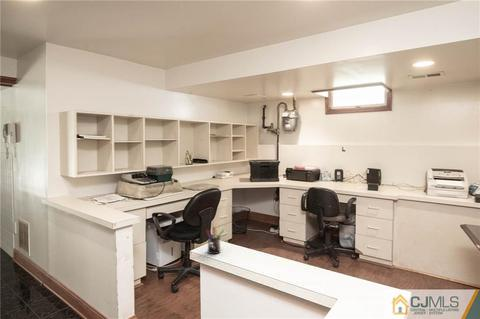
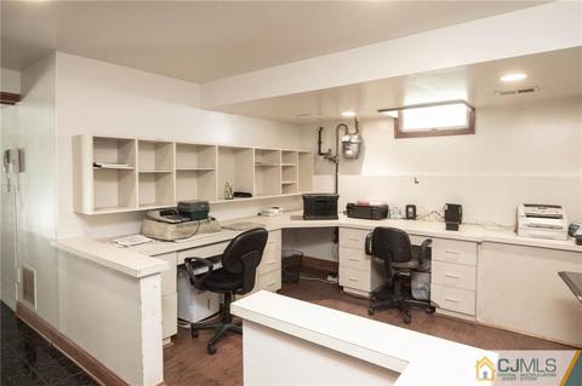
- pen holder (215, 238)
